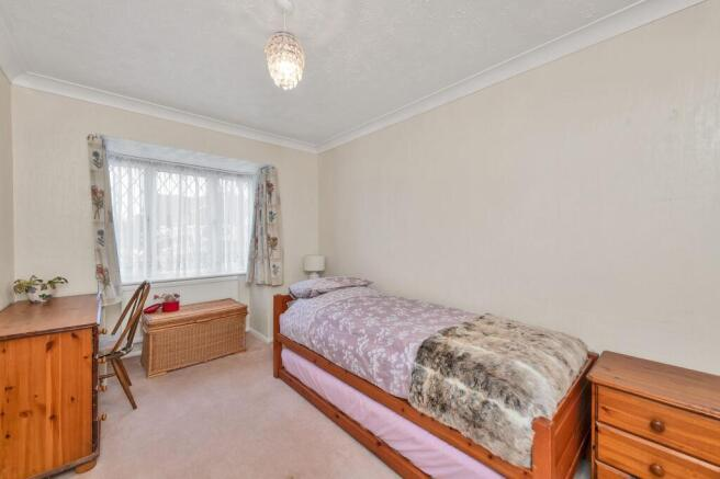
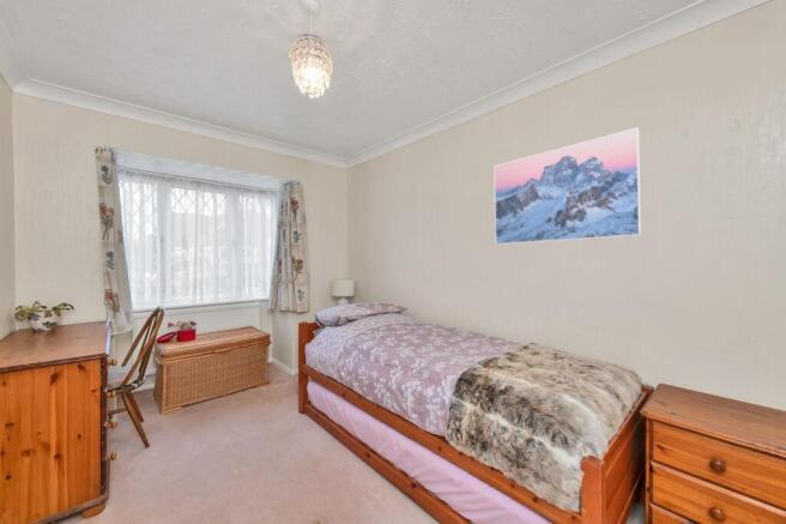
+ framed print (556, 194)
